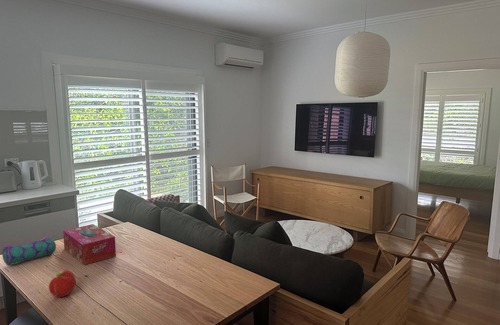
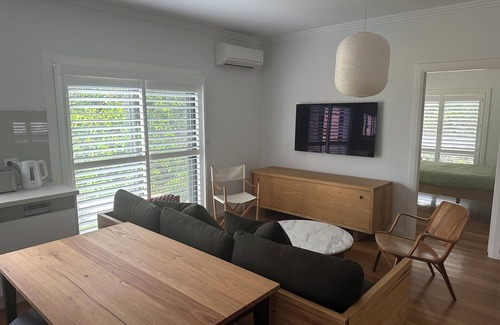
- tissue box (88, 242)
- pencil case (29, 249)
- fruit (62, 282)
